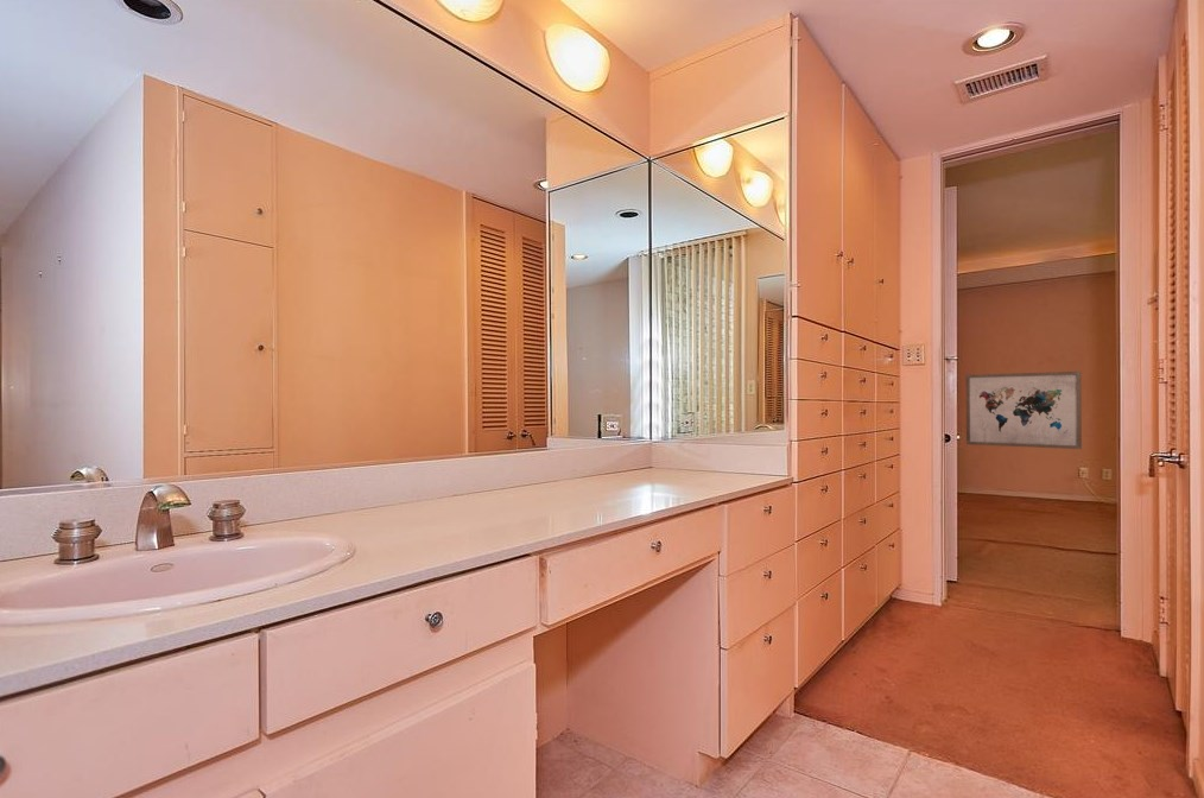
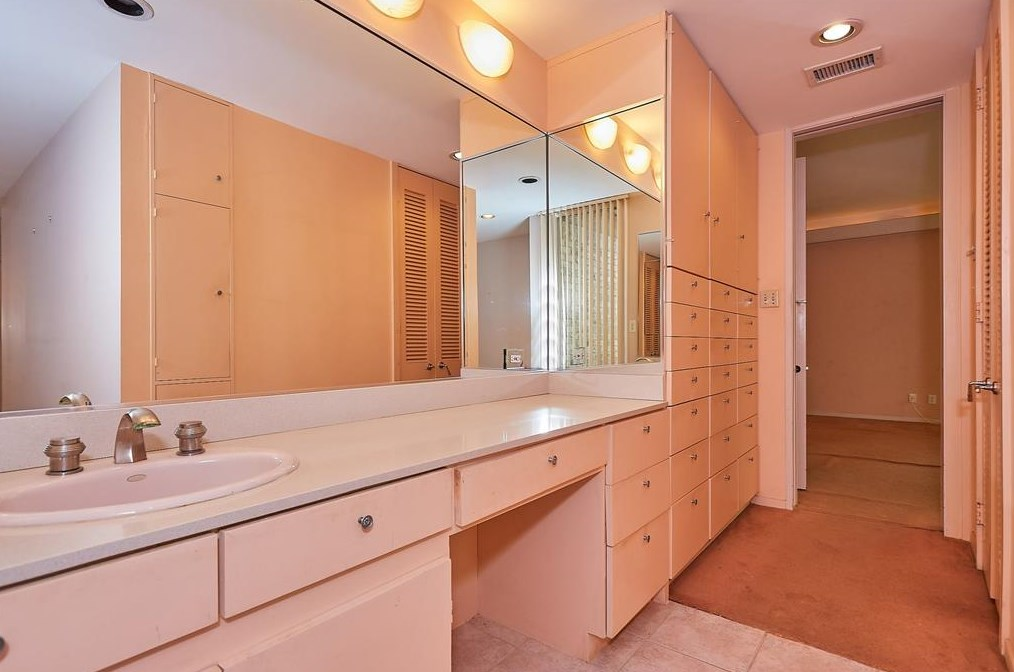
- wall art (1020, 410)
